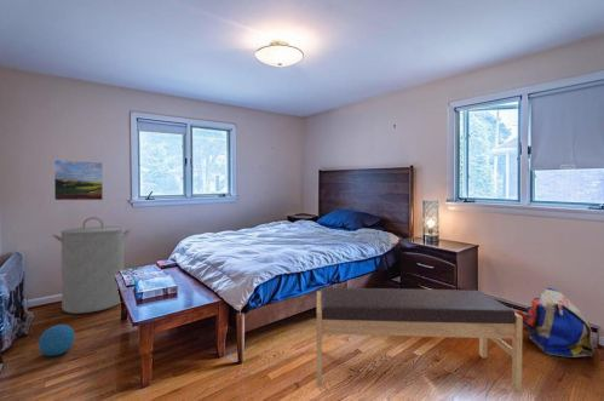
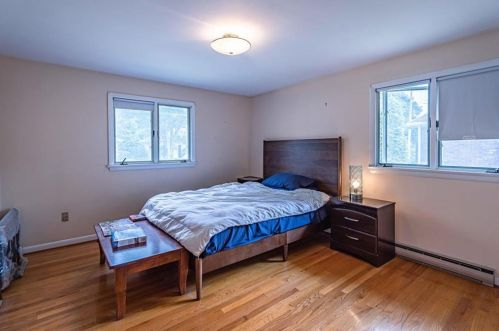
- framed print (79, 181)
- ball (57, 339)
- backpack (556, 321)
- laundry hamper (94, 260)
- bench (407, 333)
